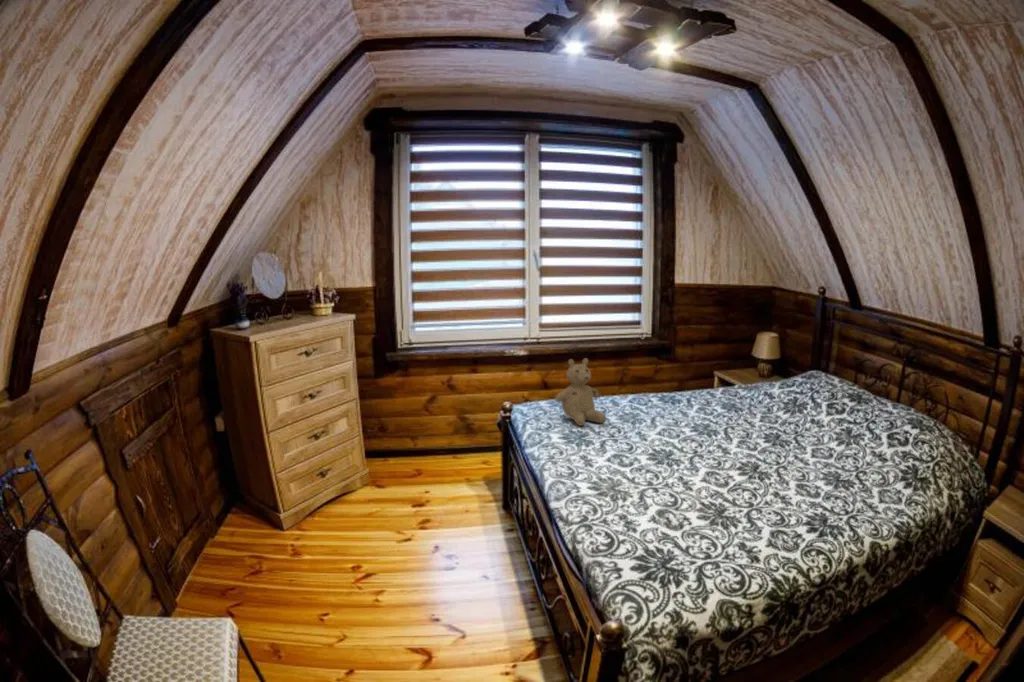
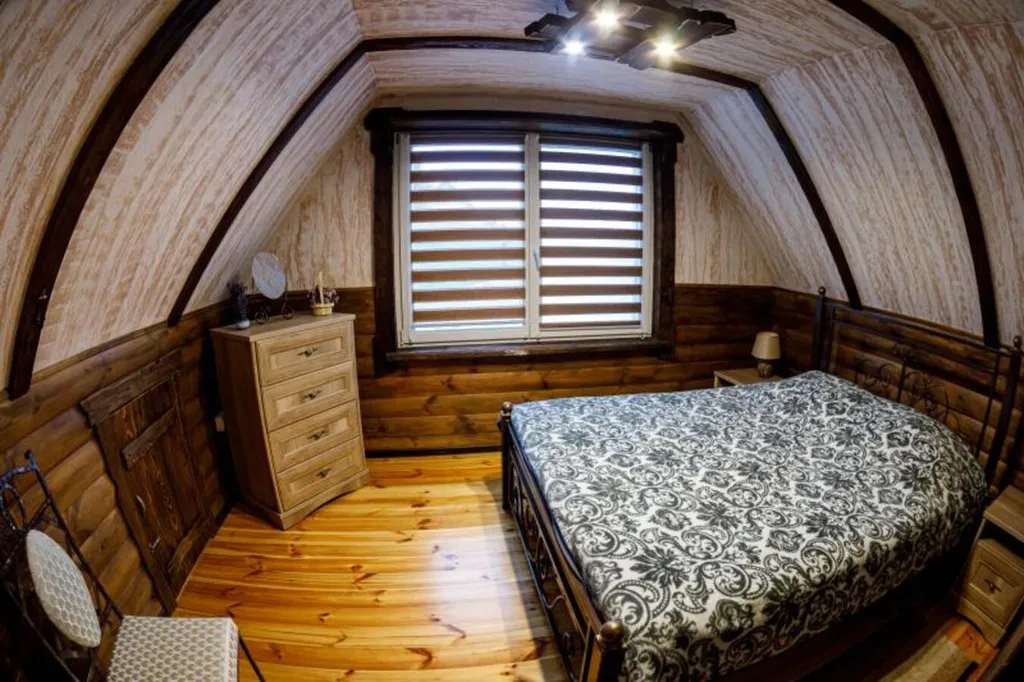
- teddy bear (582, 390)
